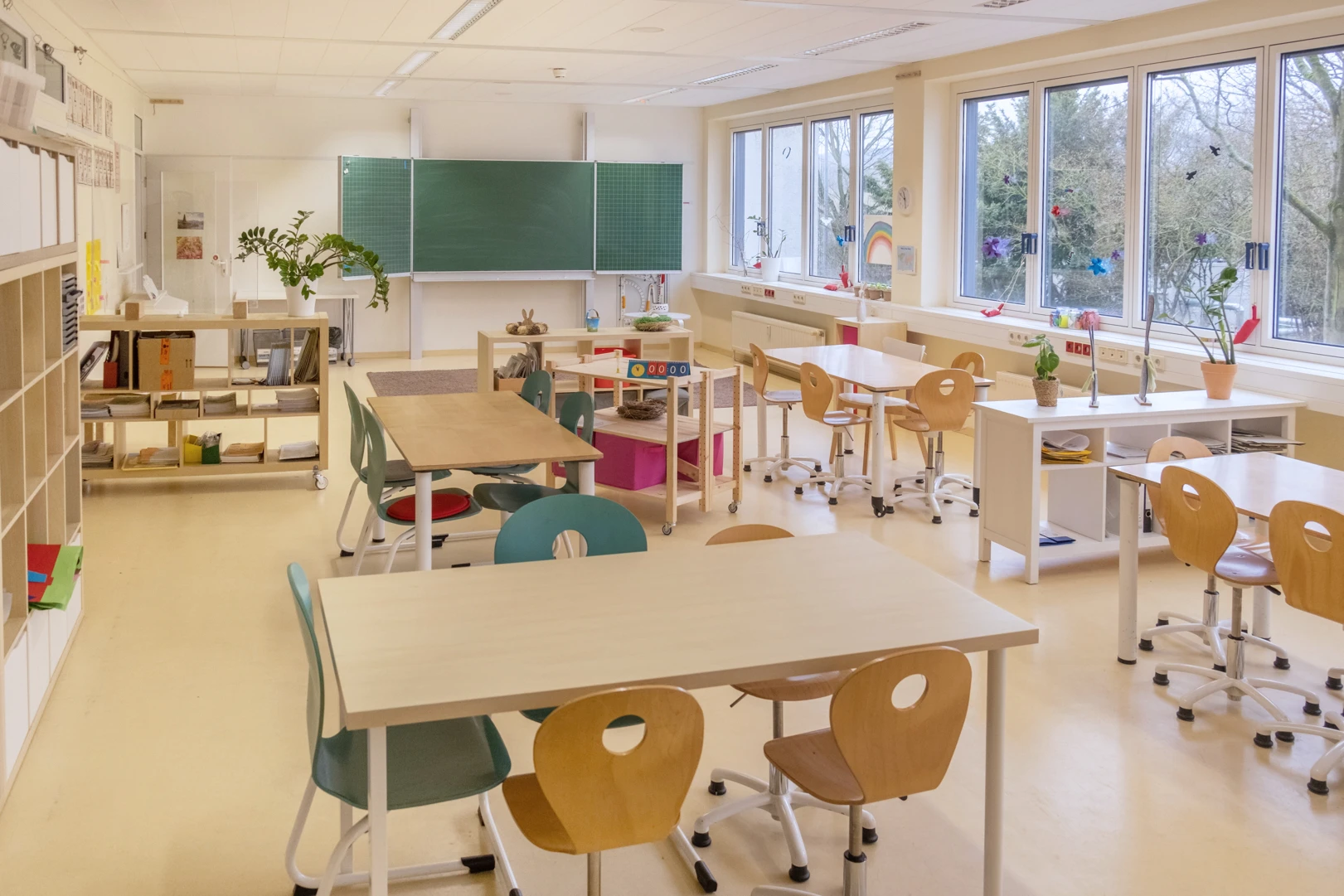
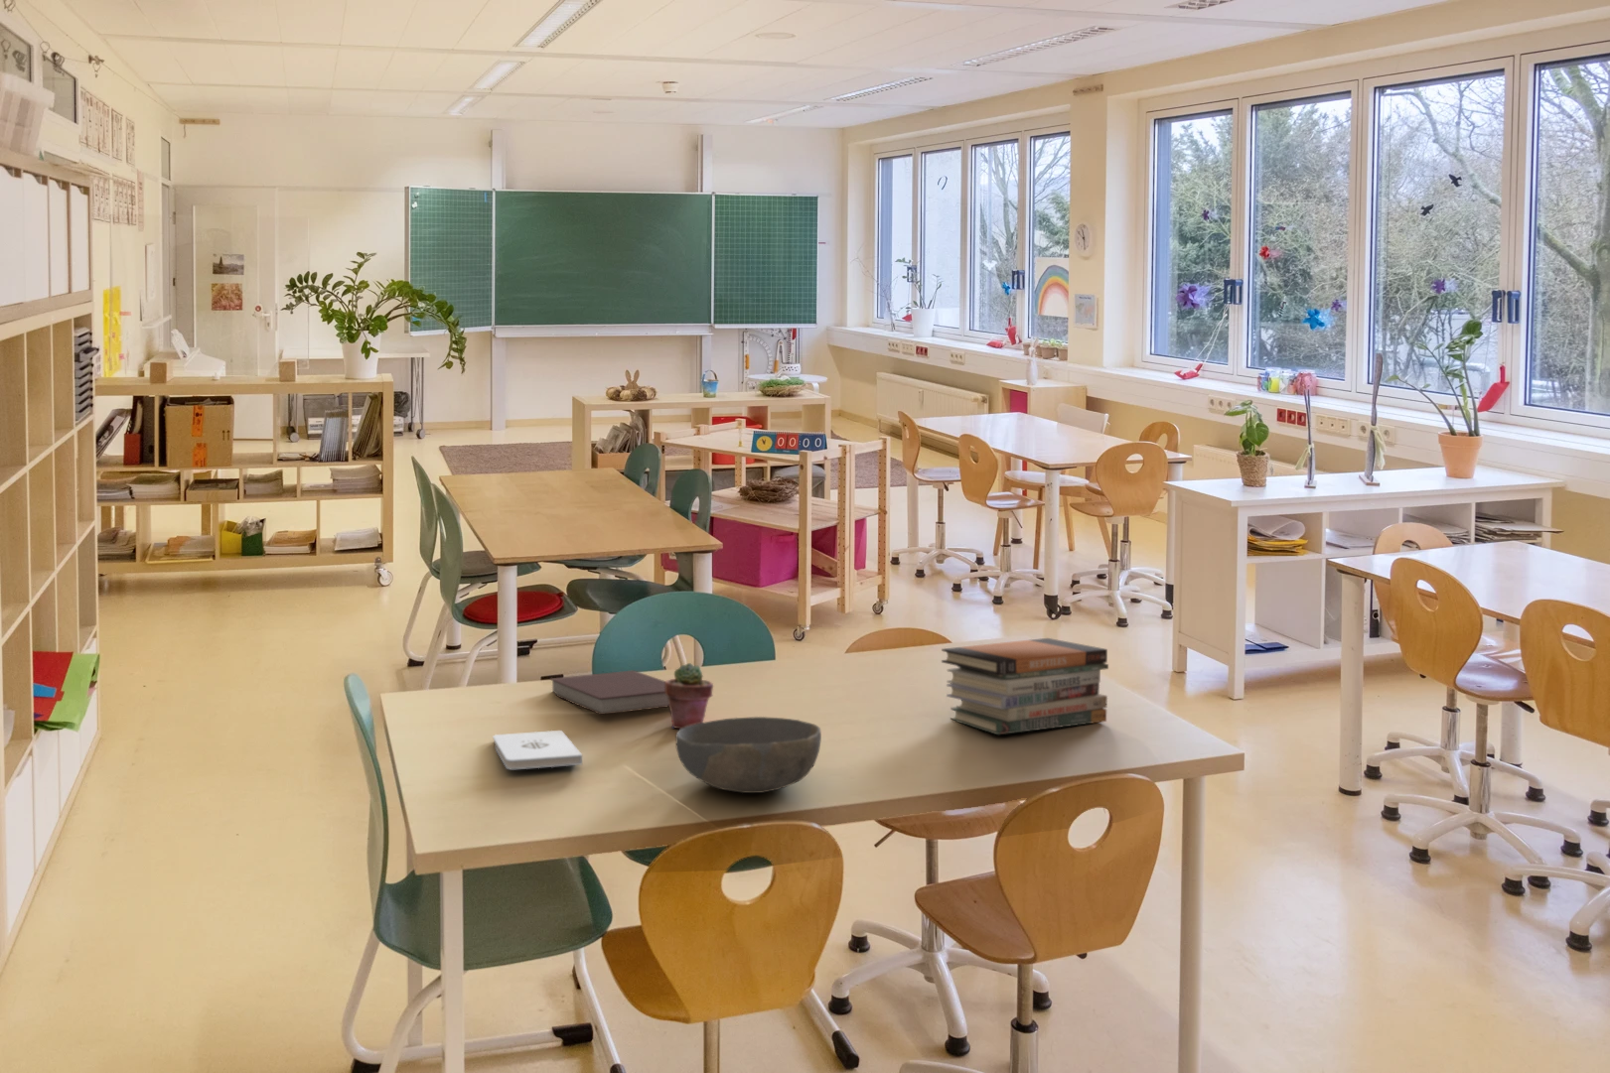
+ potted succulent (689, 695)
+ notebook (618, 691)
+ book stack (1025, 685)
+ bowl (748, 757)
+ notepad (535, 748)
